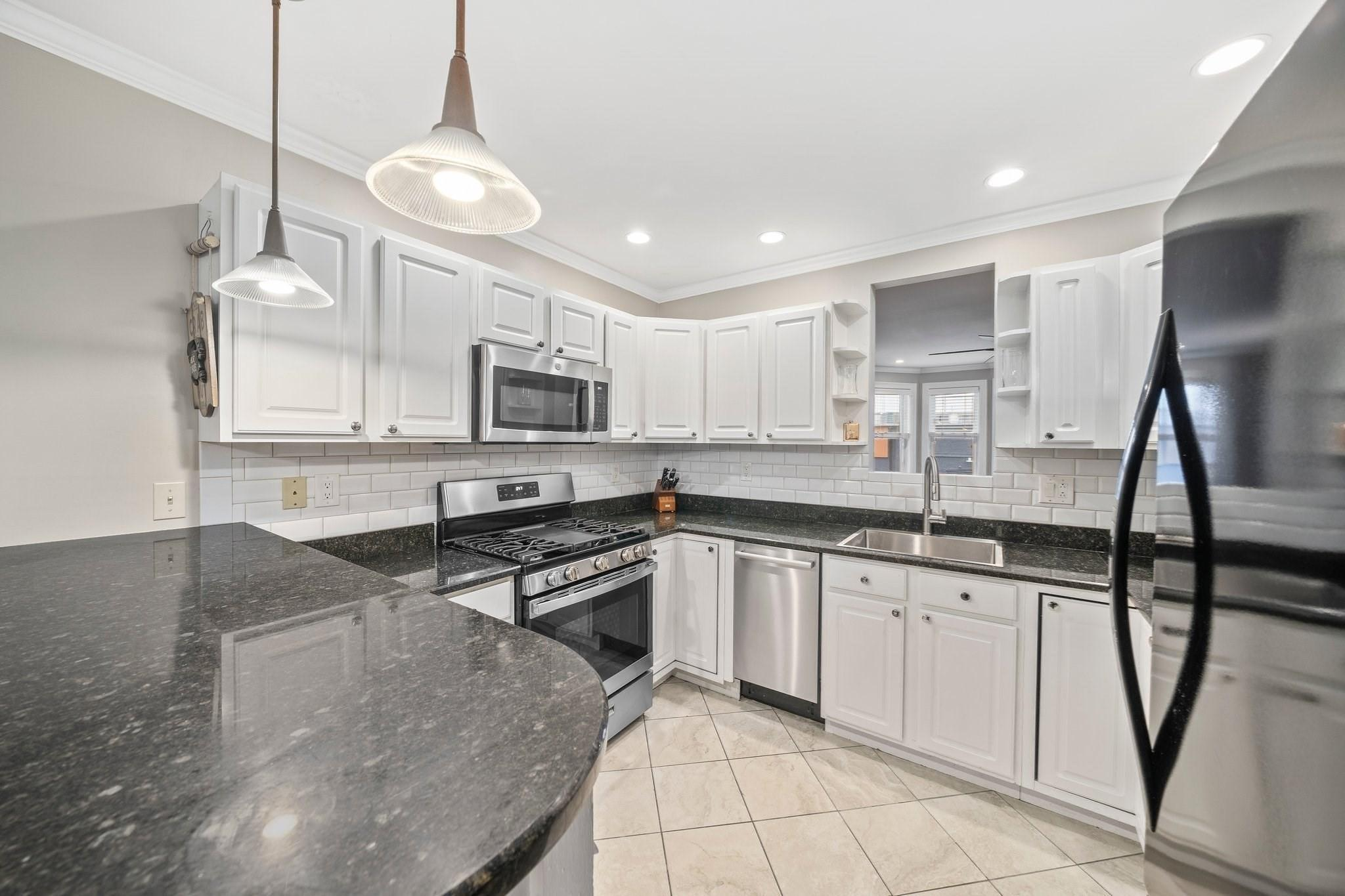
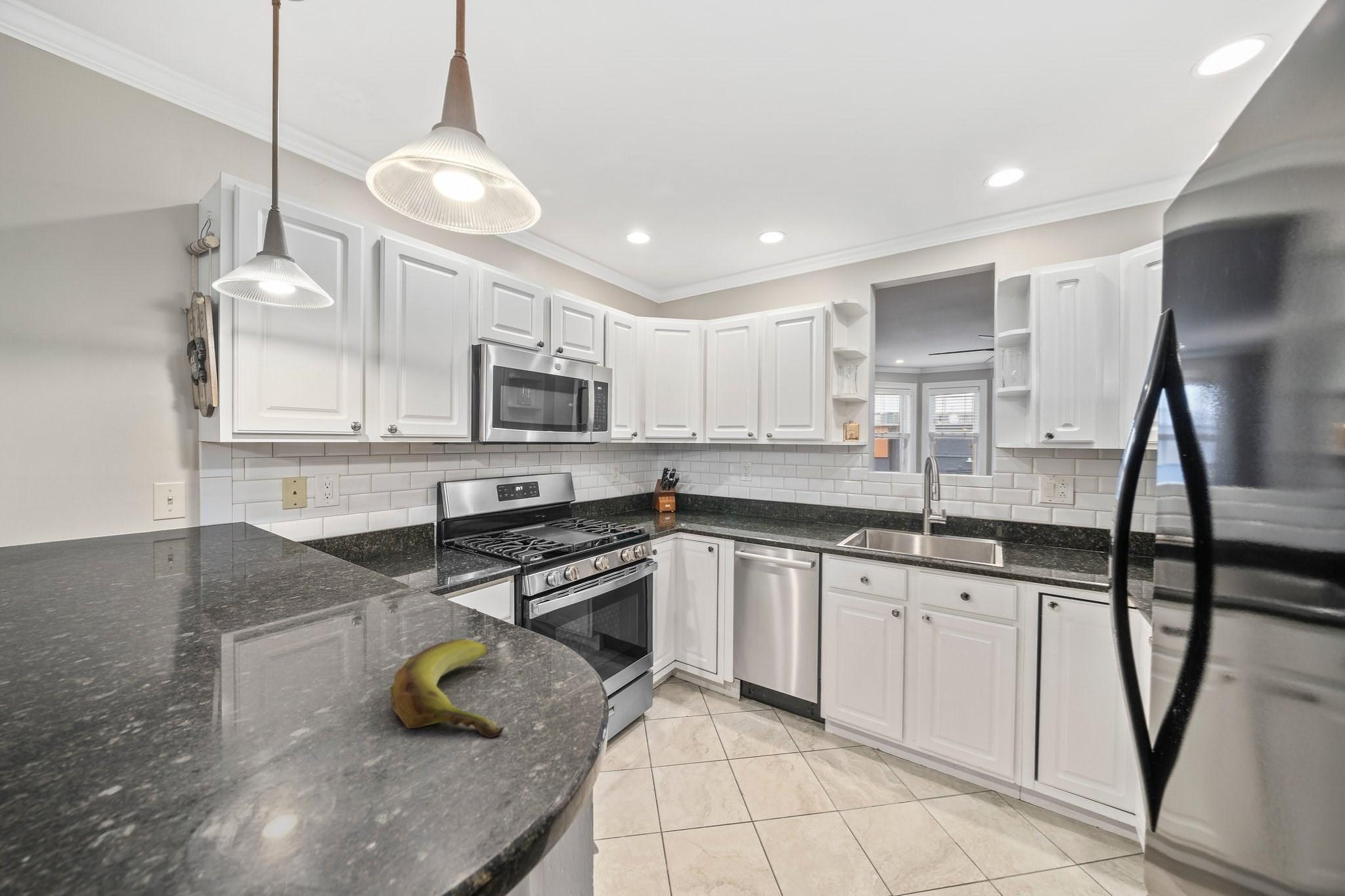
+ banana (464, 665)
